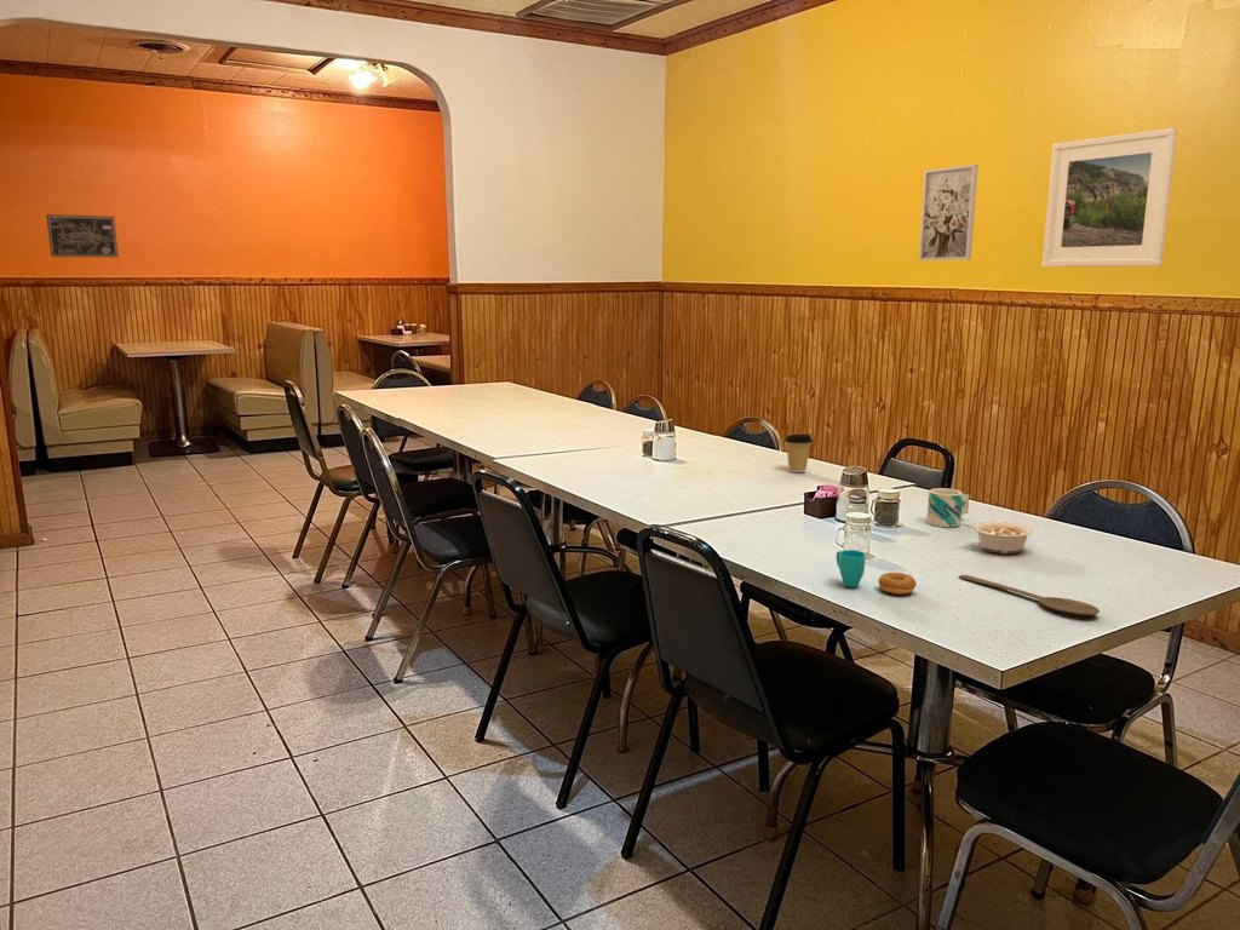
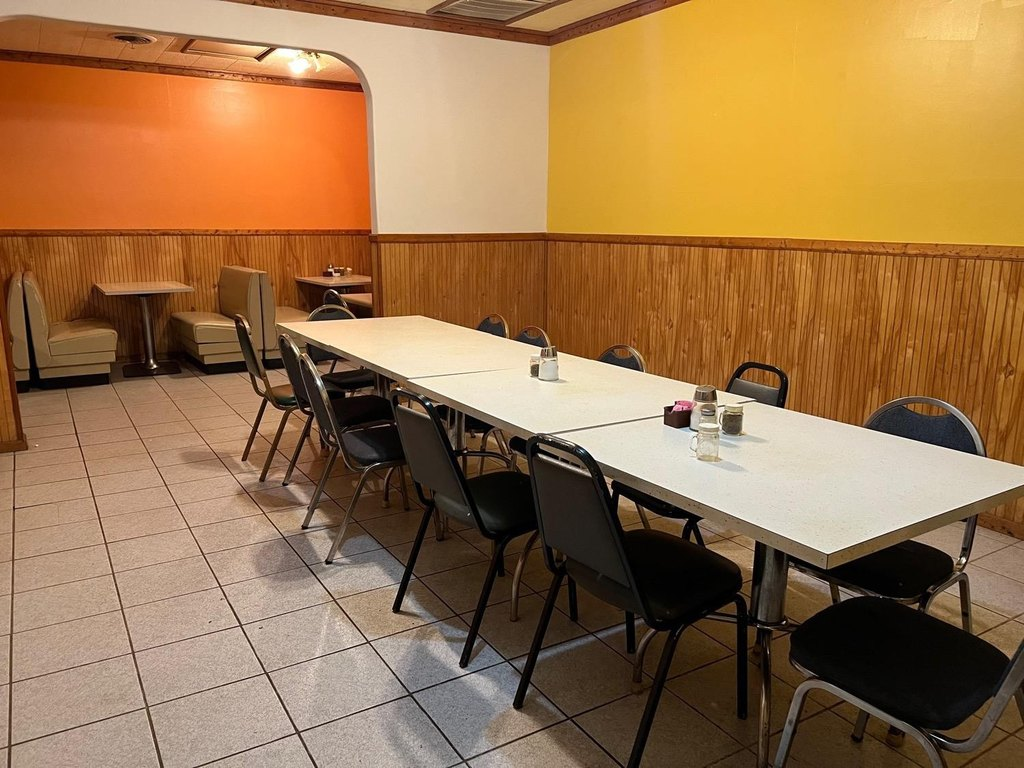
- mug (949, 506)
- cup (880, 576)
- coffee cup (798, 453)
- wall art (82, 236)
- legume (1000, 536)
- wooden spoon (1023, 592)
- wall art (947, 214)
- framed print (1104, 202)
